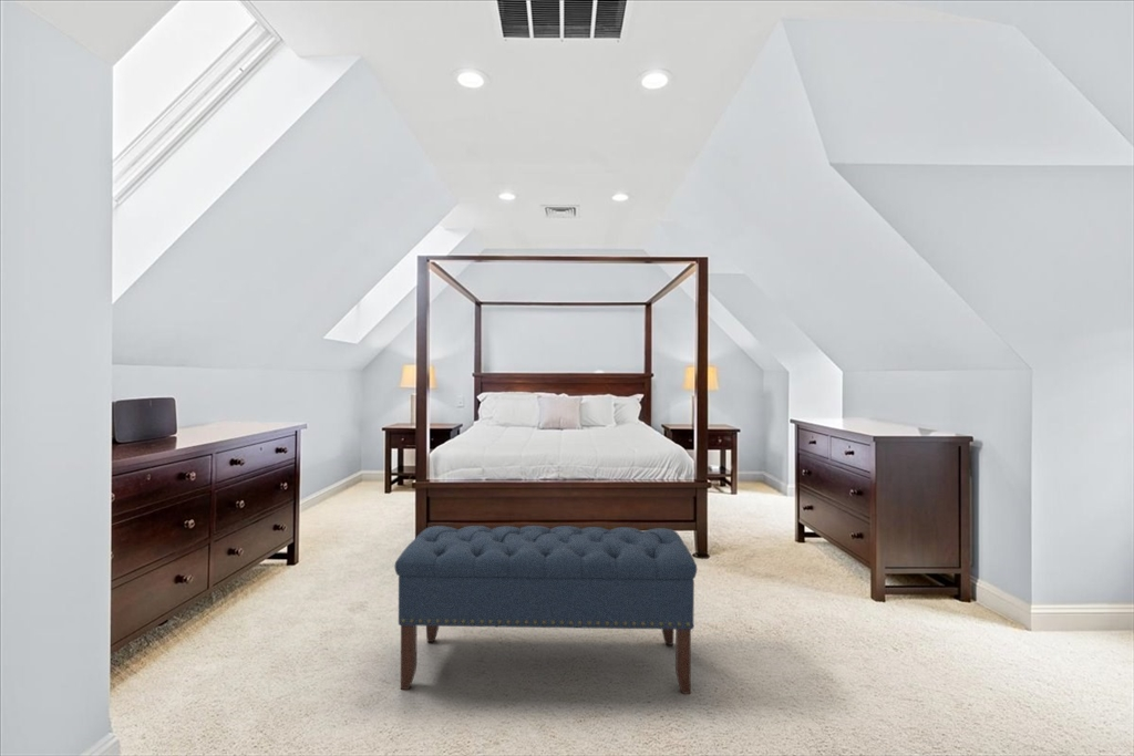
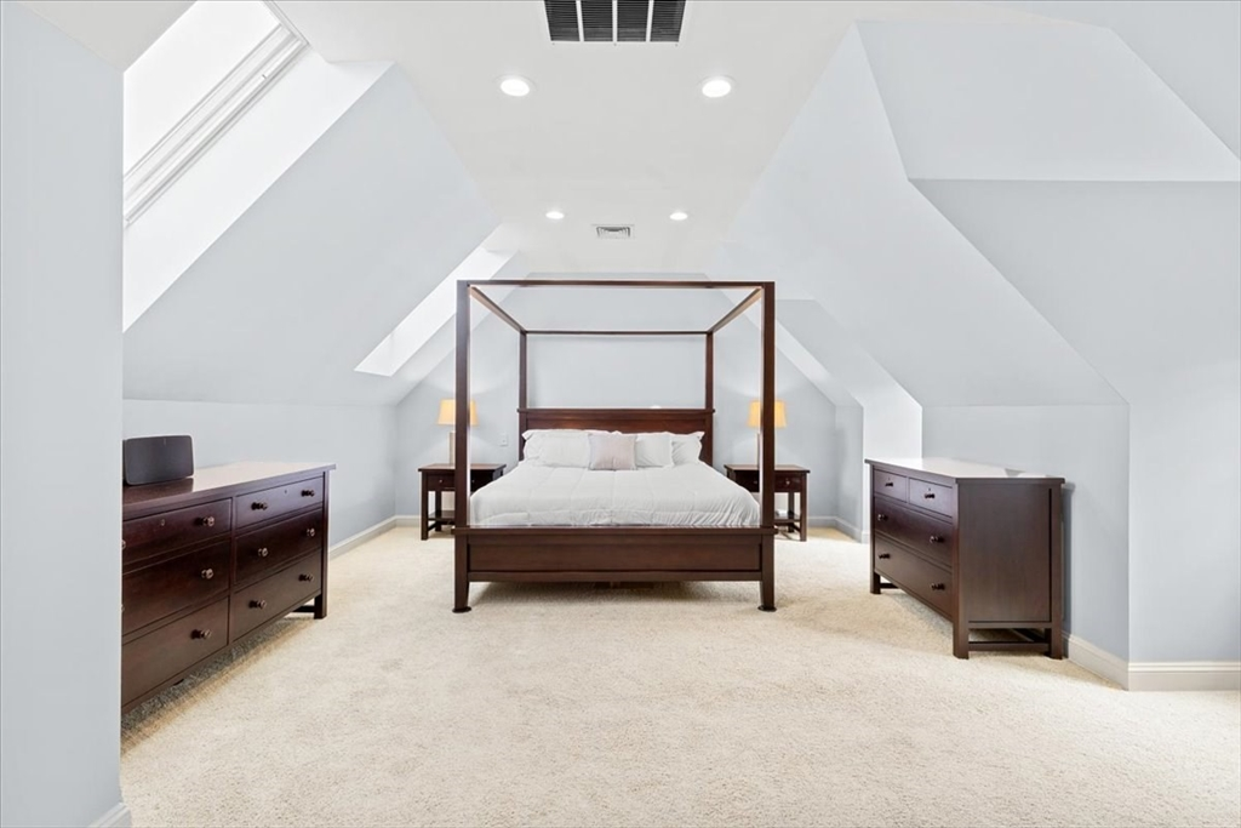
- bench (547, 599)
